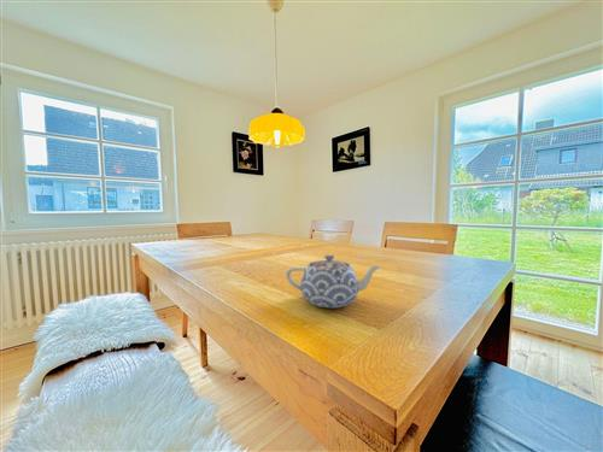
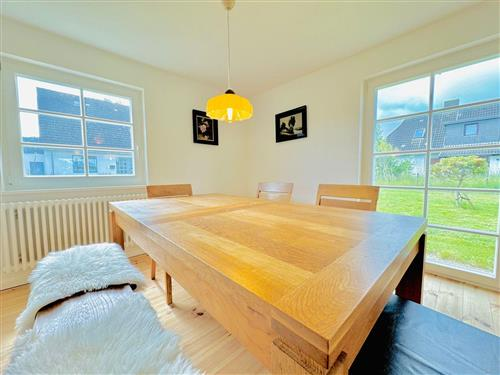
- teapot (332, 277)
